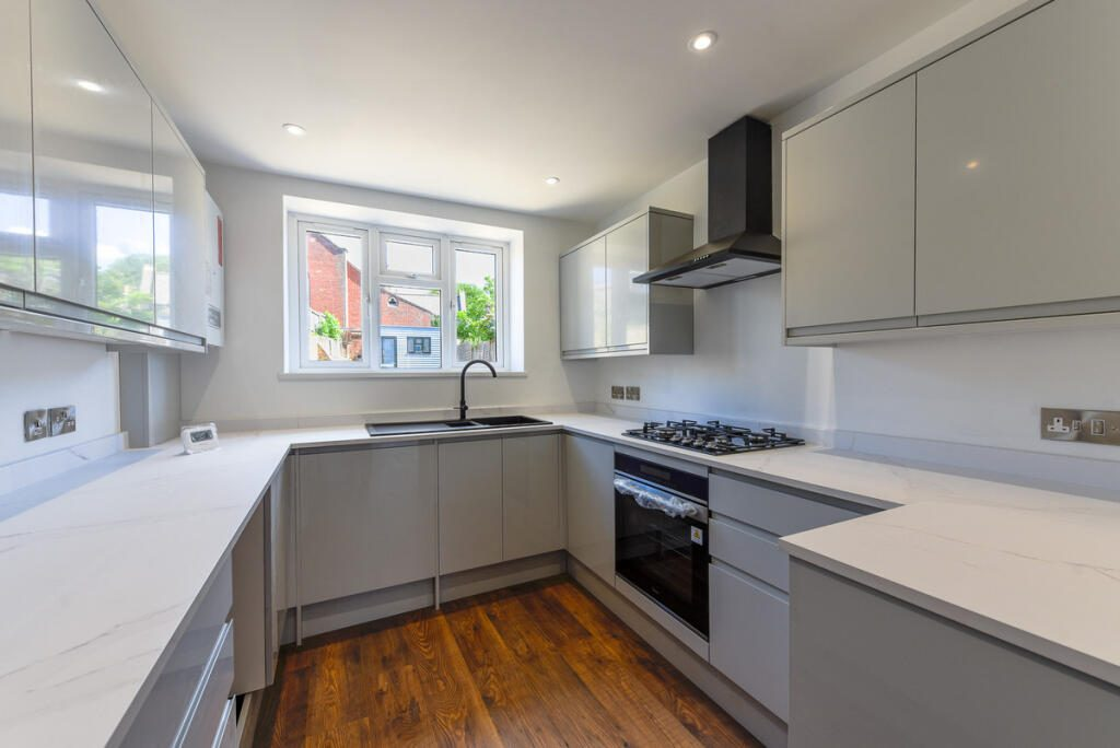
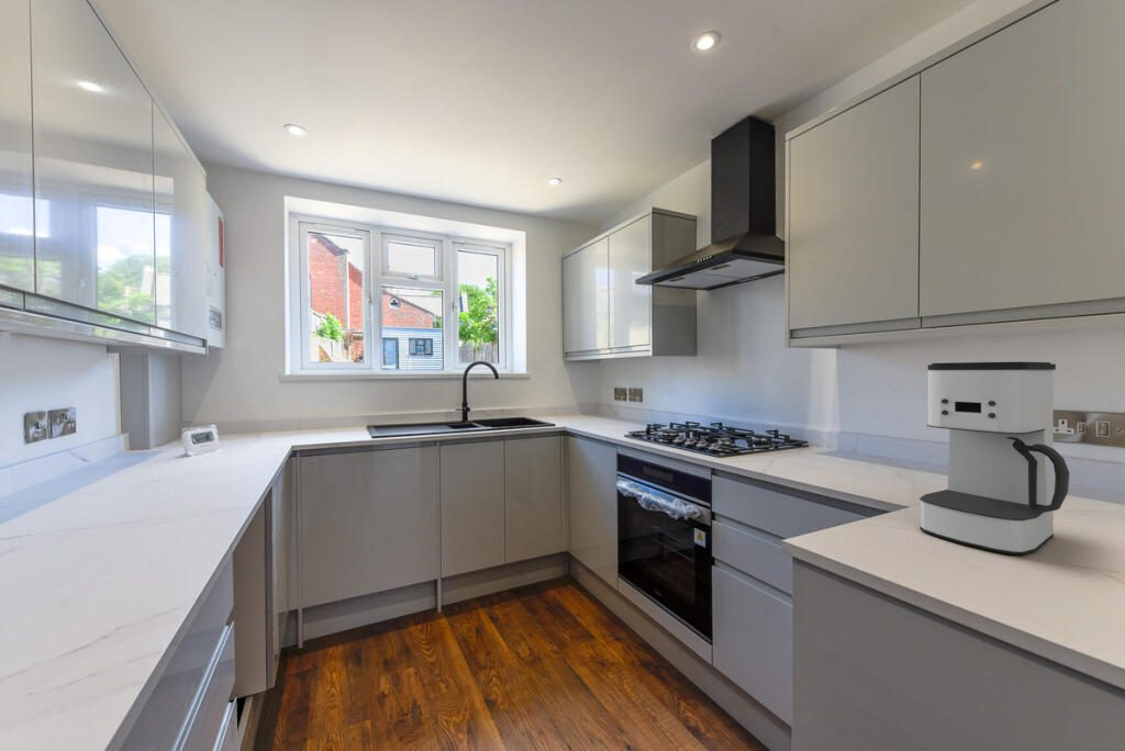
+ coffee maker (993, 449)
